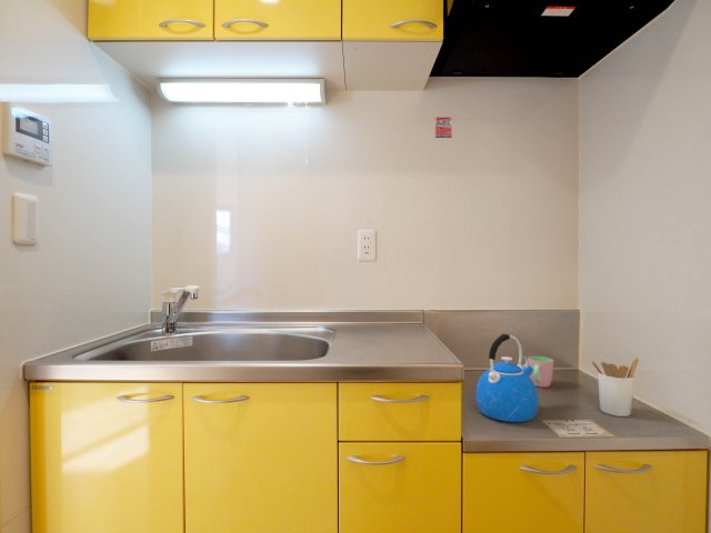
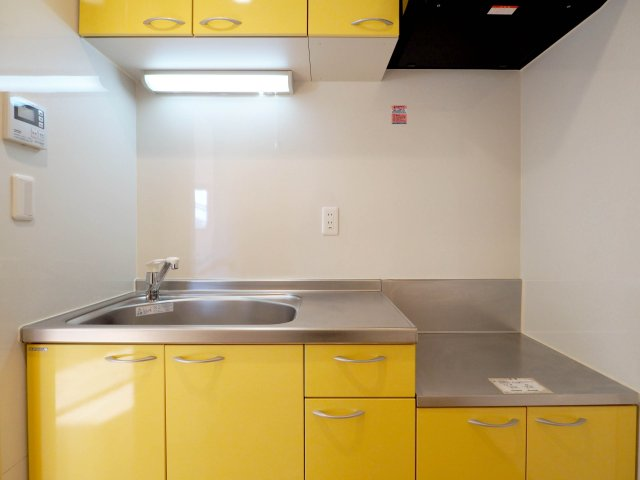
- utensil holder (614, 385)
- cup (539, 372)
- kettle (510, 372)
